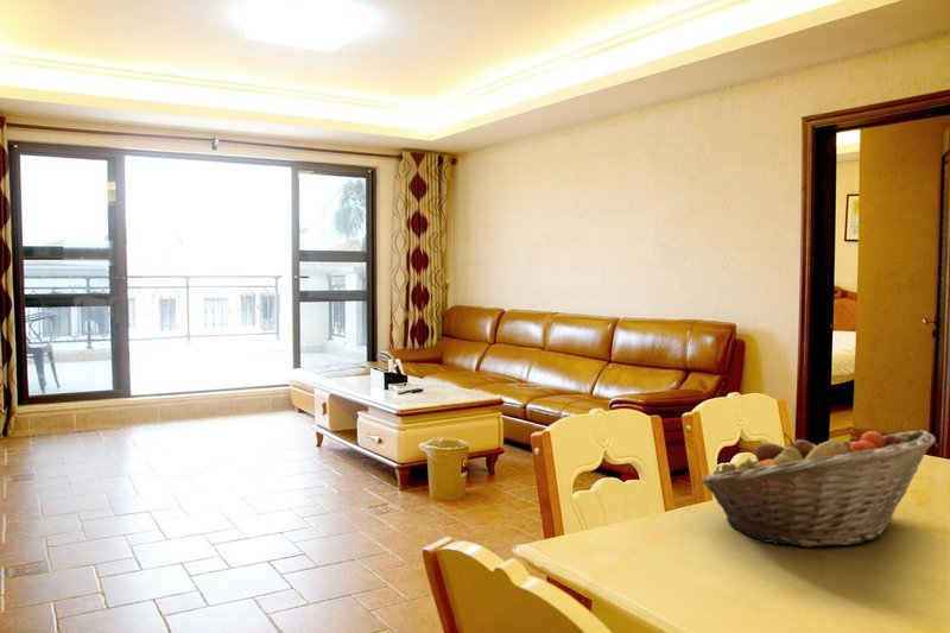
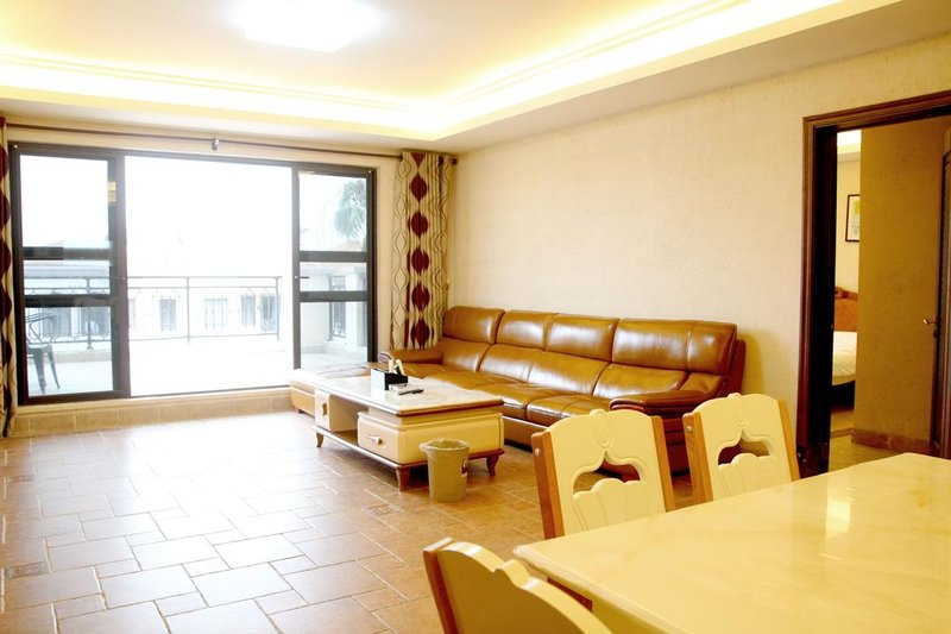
- fruit basket (816, 475)
